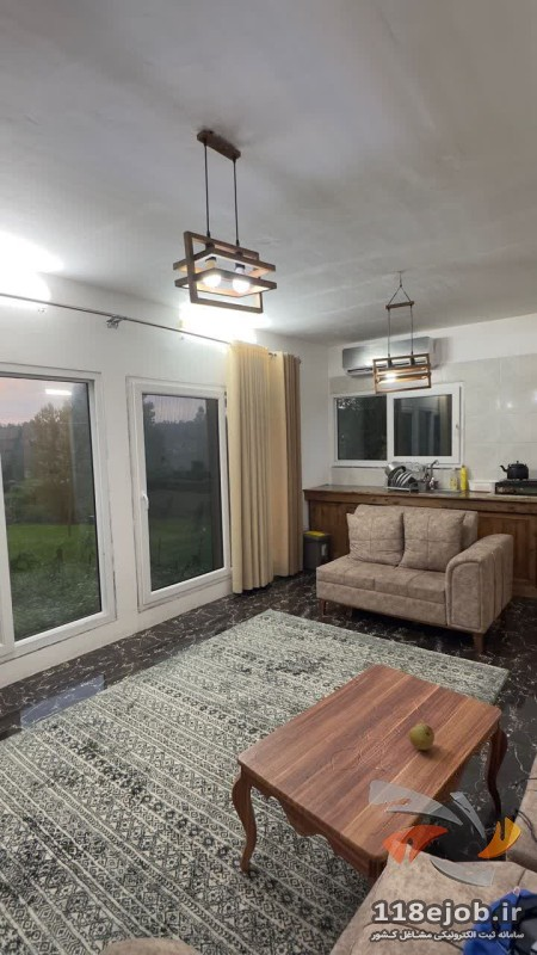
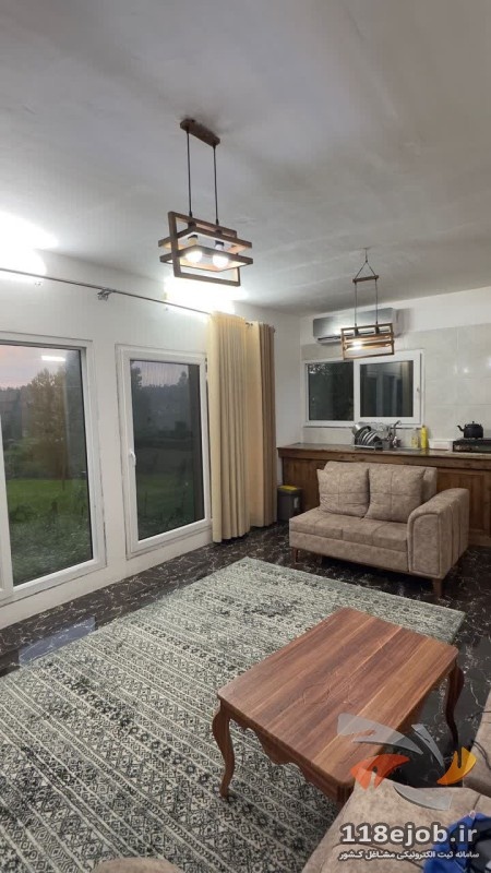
- fruit (421, 737)
